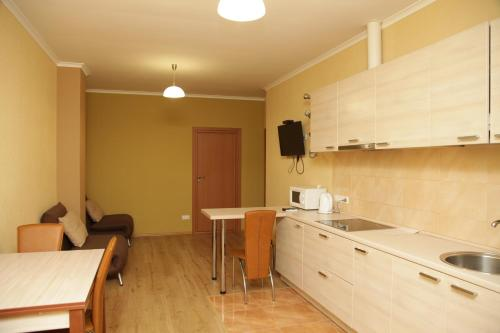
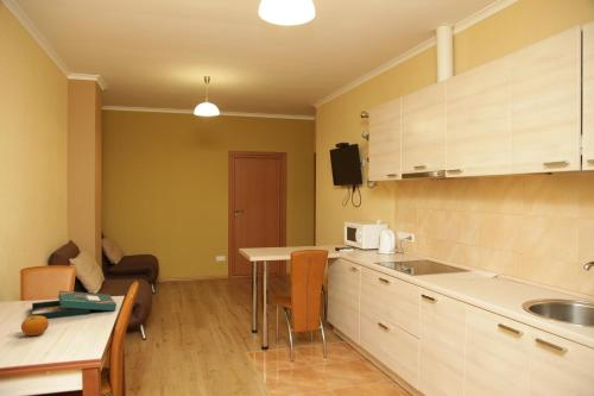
+ fruit (34, 325)
+ board game (74, 301)
